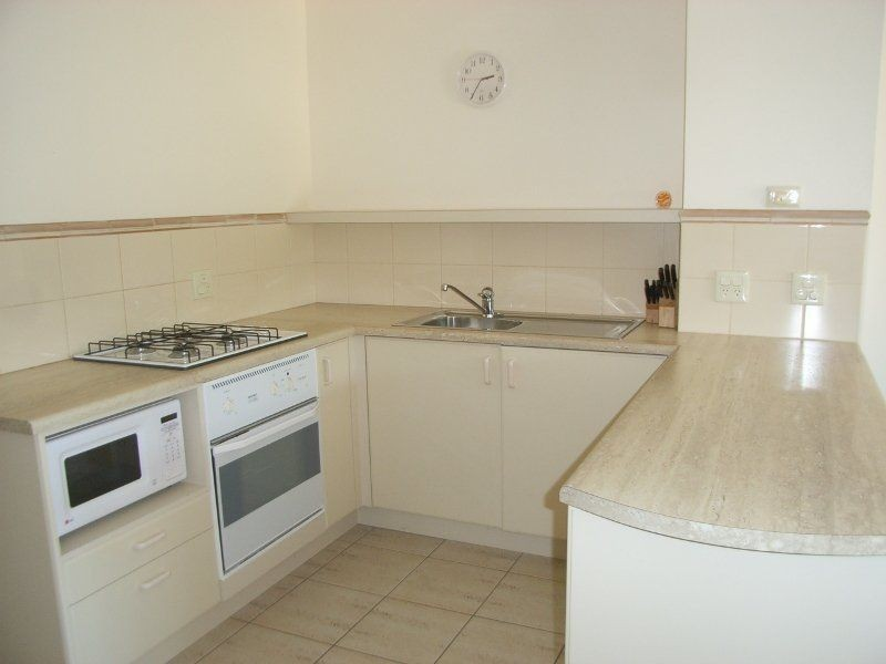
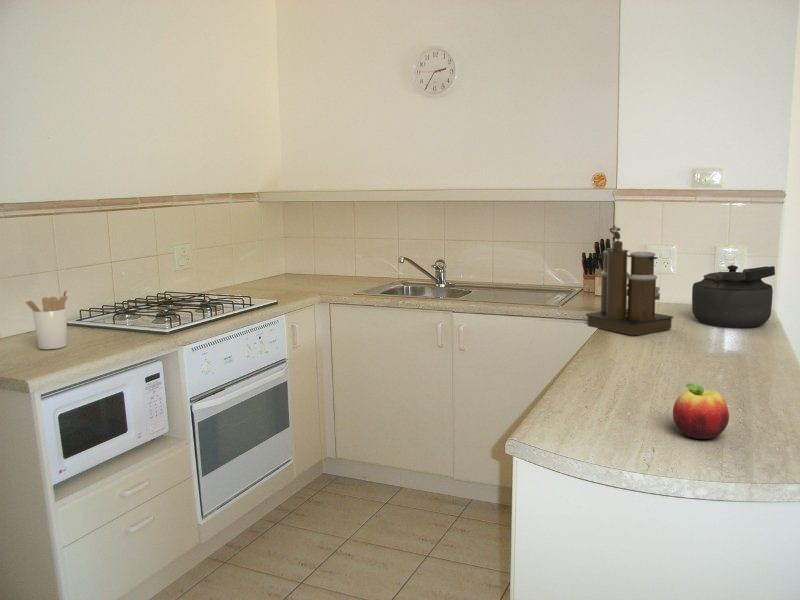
+ kettle (733, 293)
+ utensil holder (52, 319)
+ coffee maker (629, 276)
+ fruit (700, 411)
